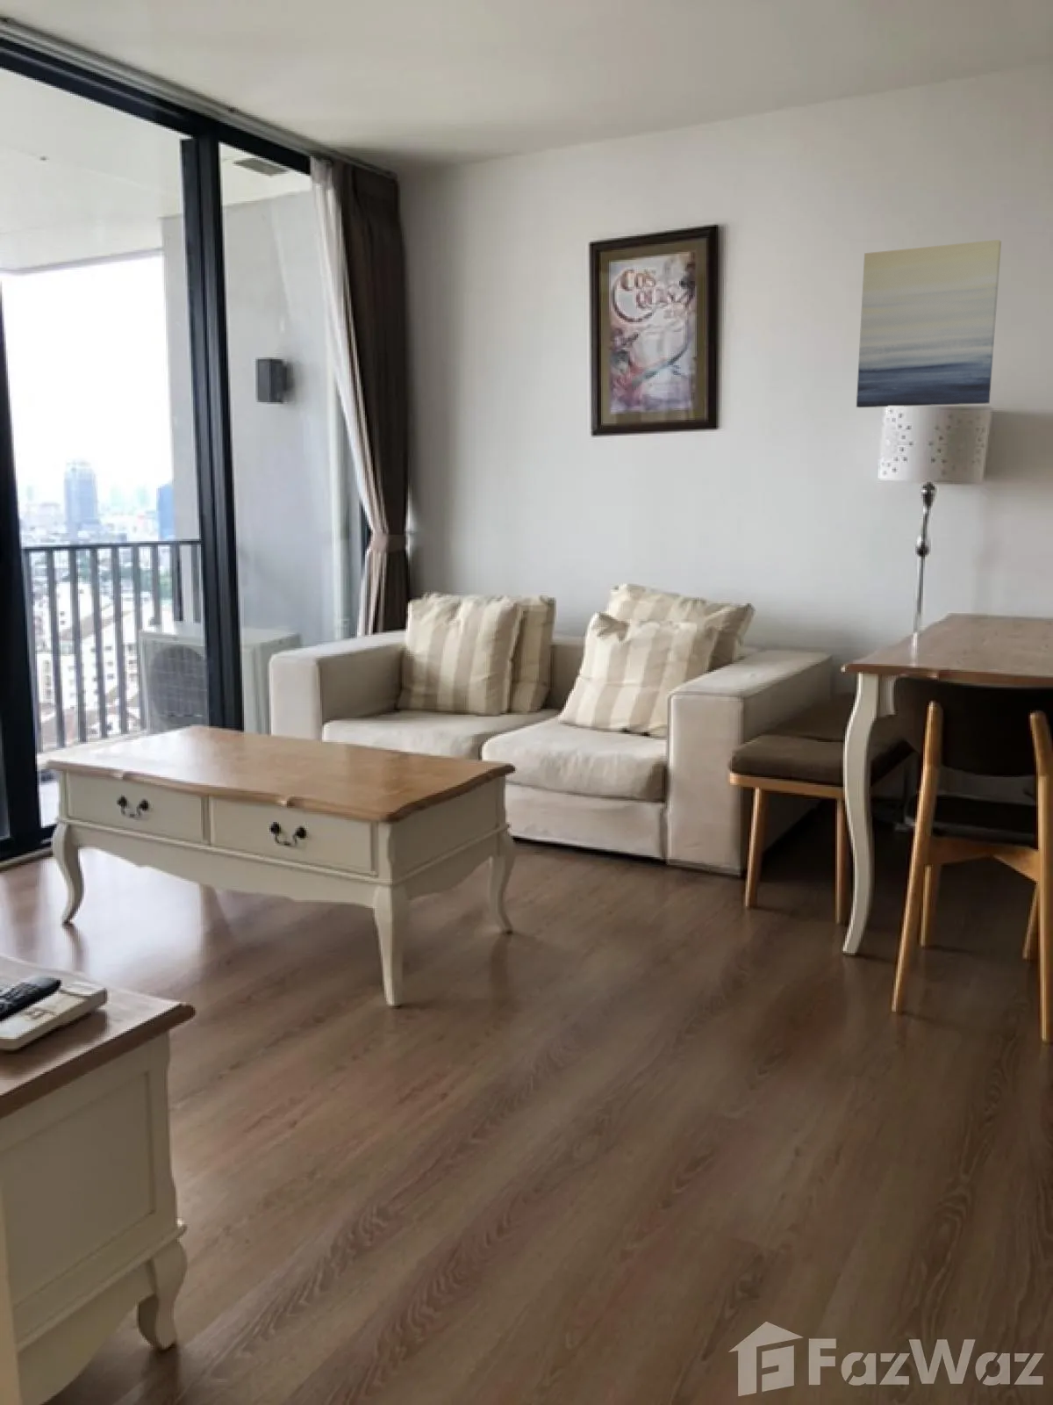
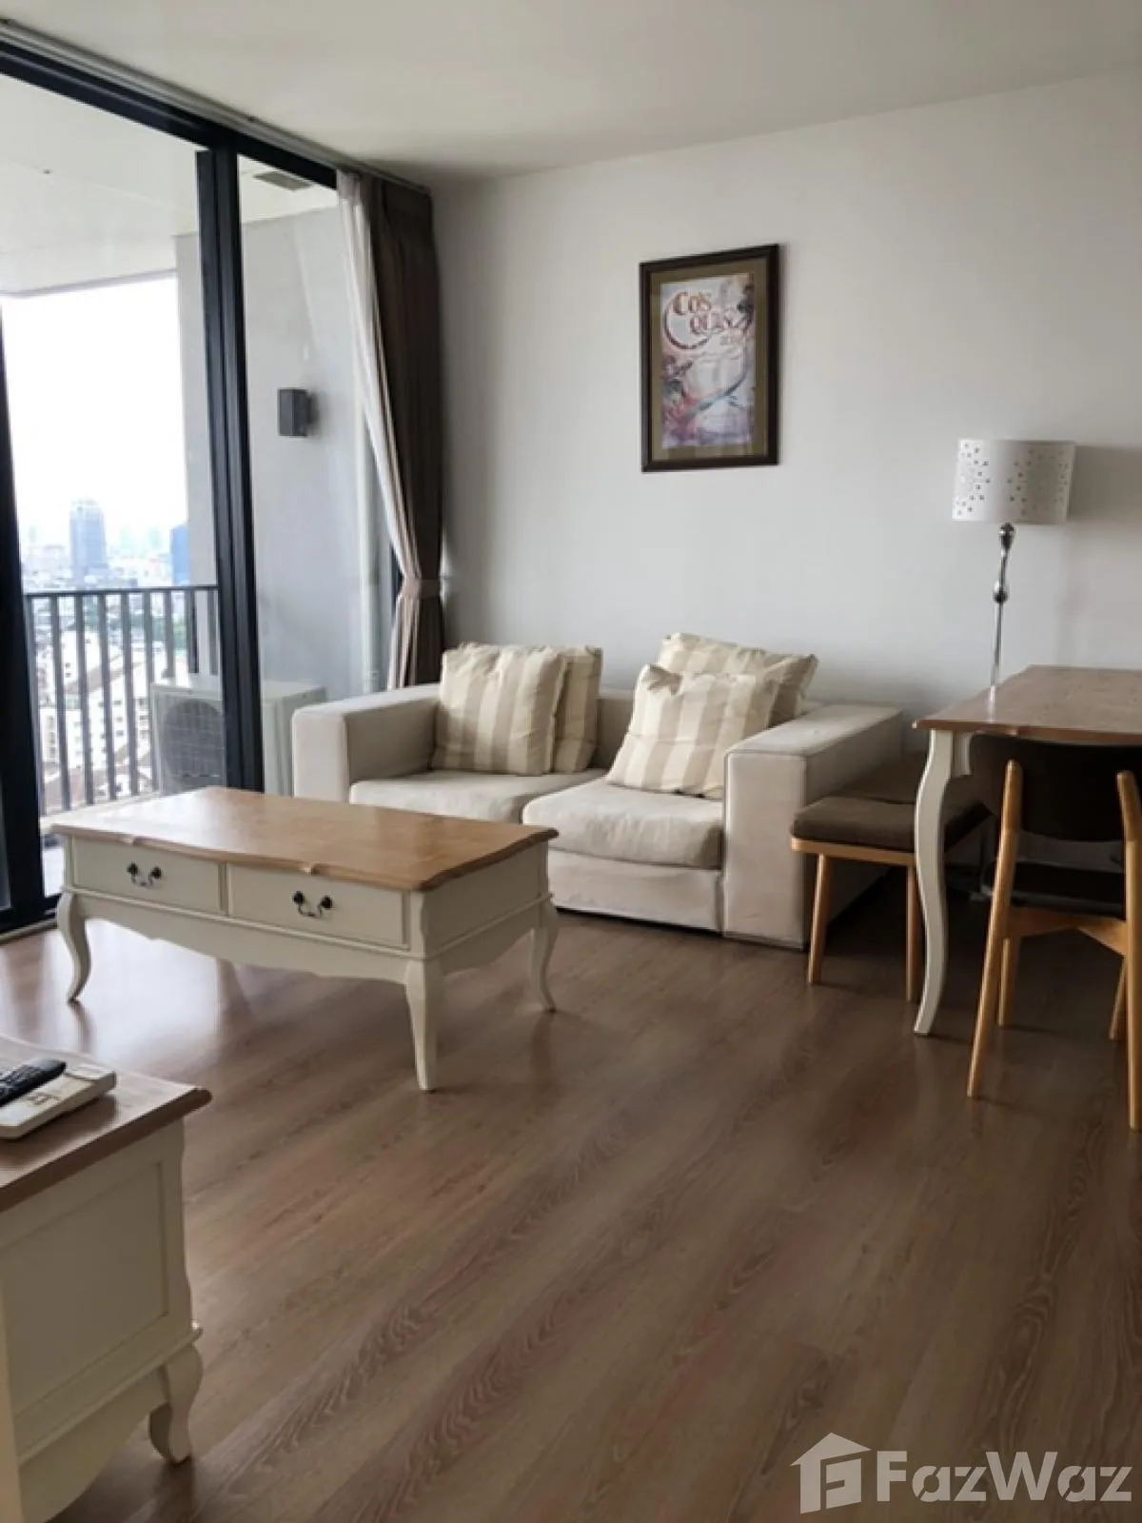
- wall art (926, 326)
